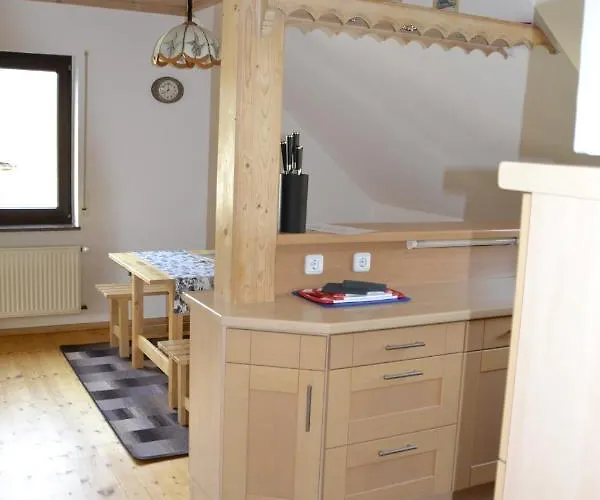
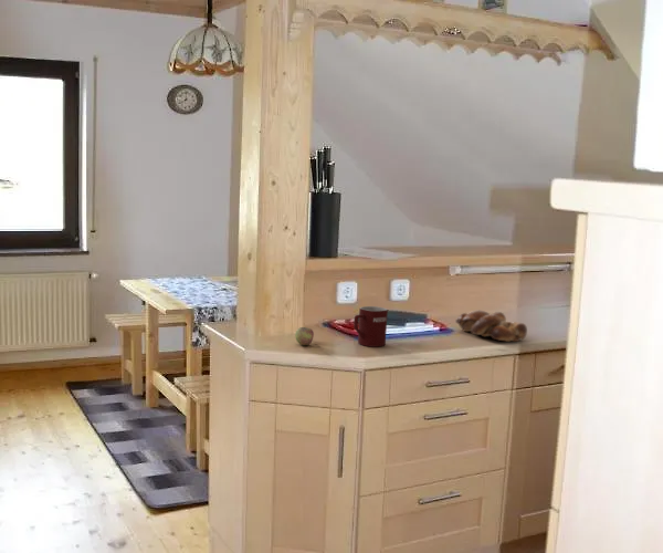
+ apple (304, 335)
+ bread loaf (491, 323)
+ mug (368, 326)
